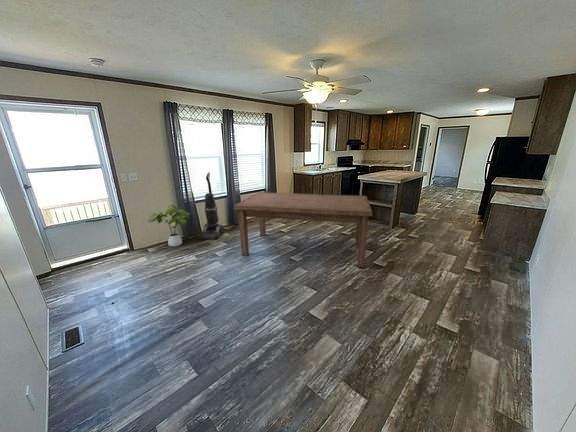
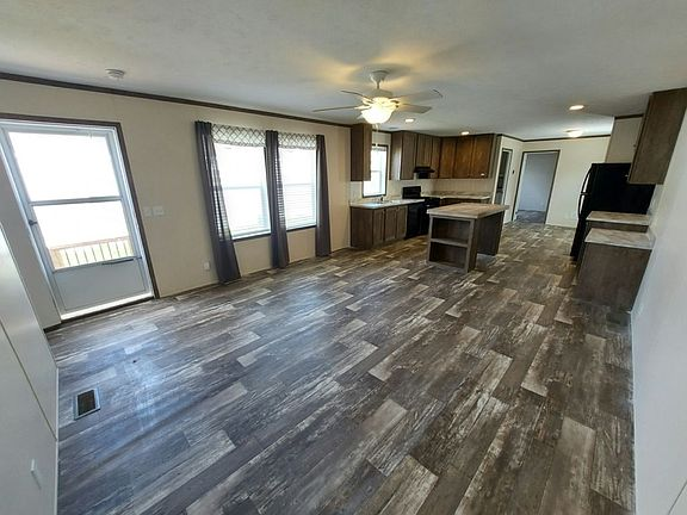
- dining table (304, 219)
- vacuum cleaner (208, 205)
- house plant (176, 224)
